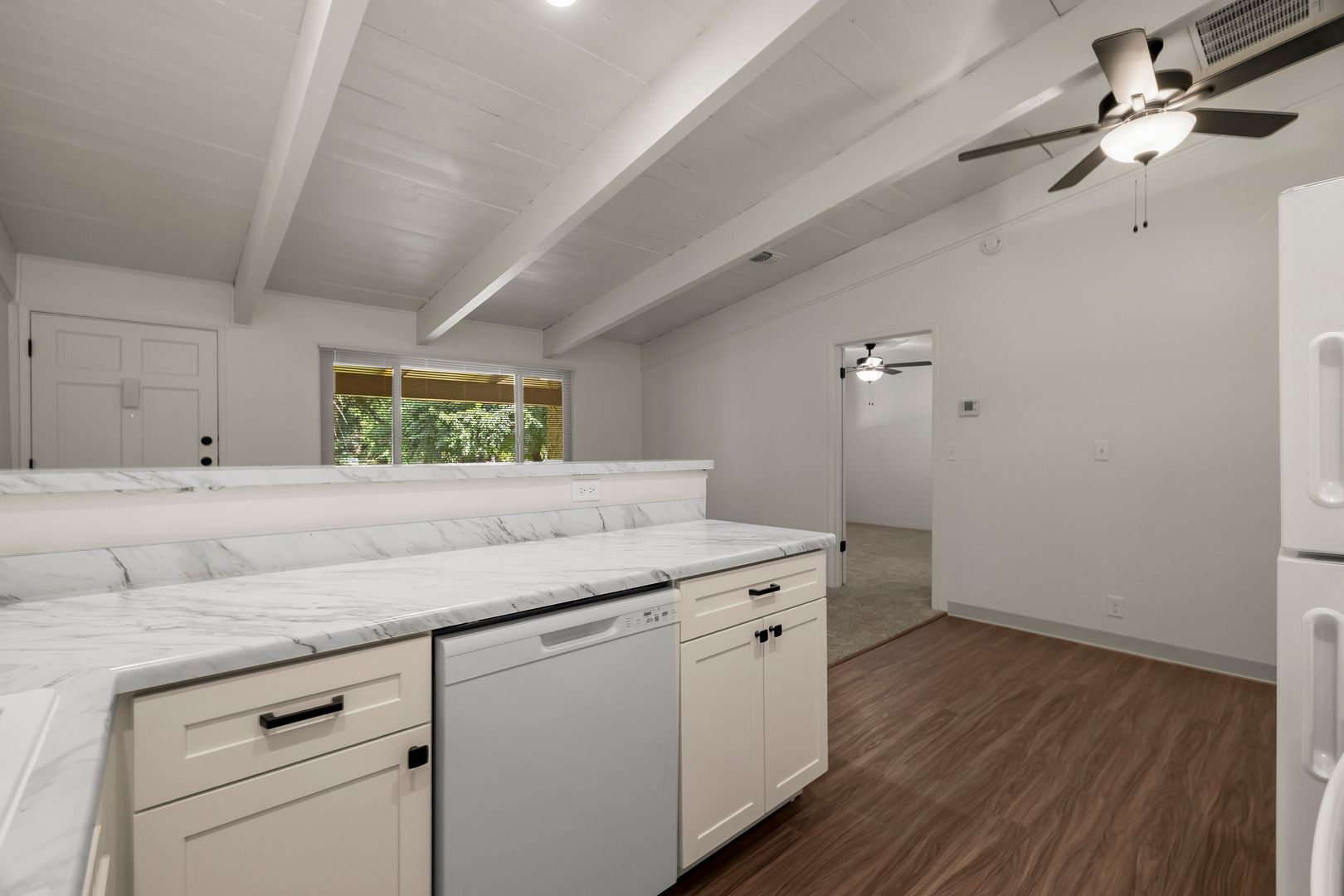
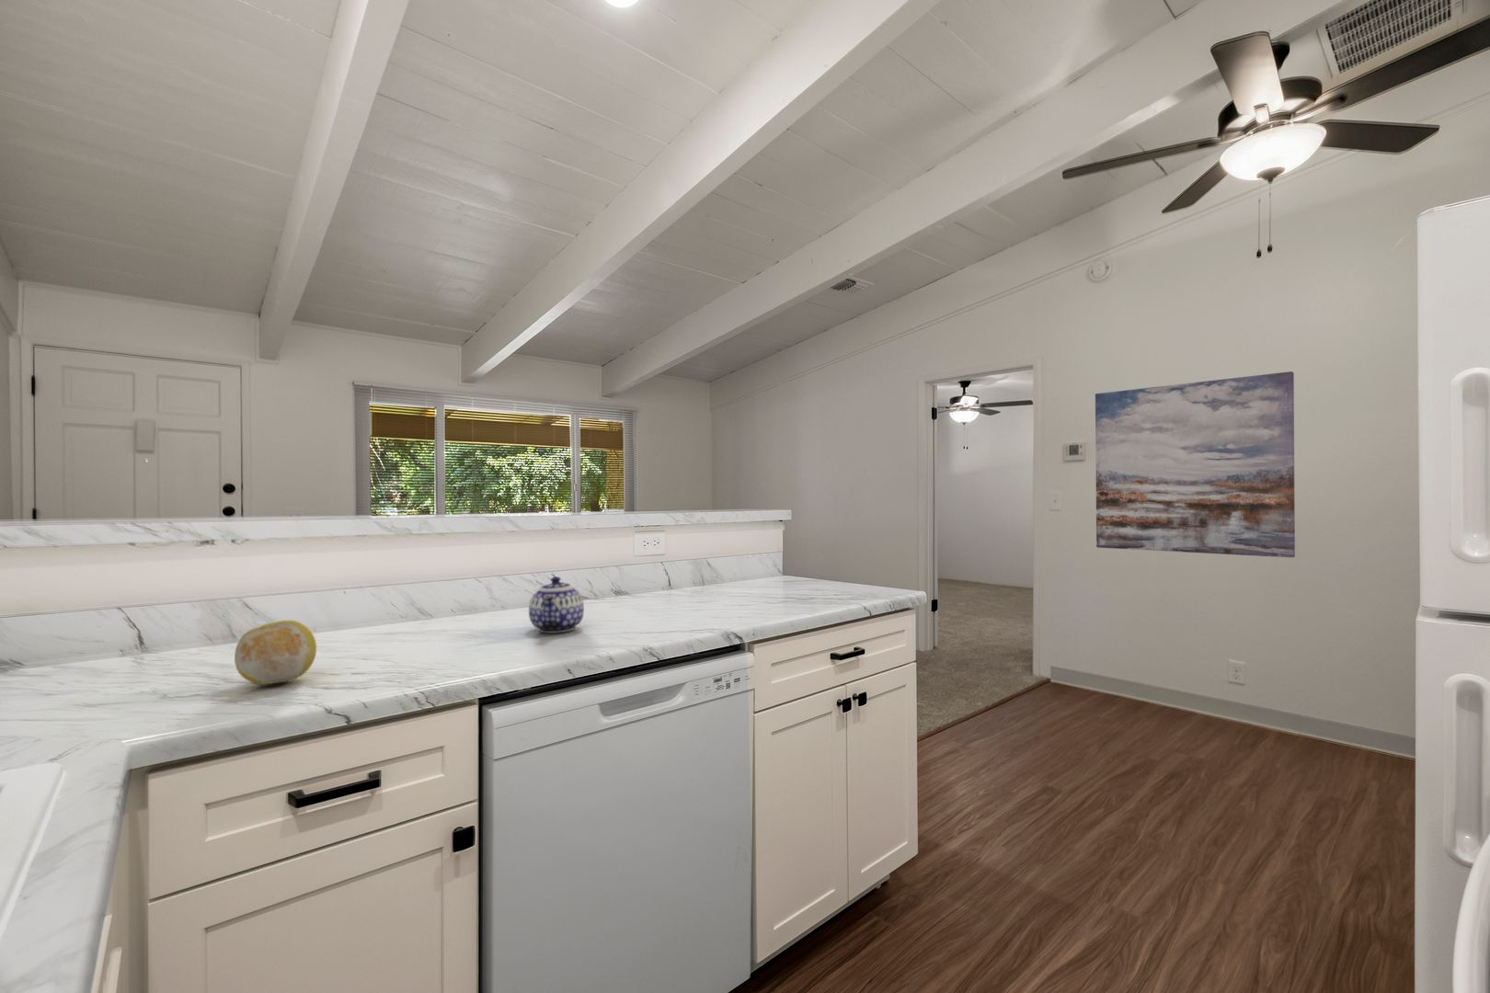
+ teapot (557, 603)
+ fruit (277, 652)
+ wall art (1185, 468)
